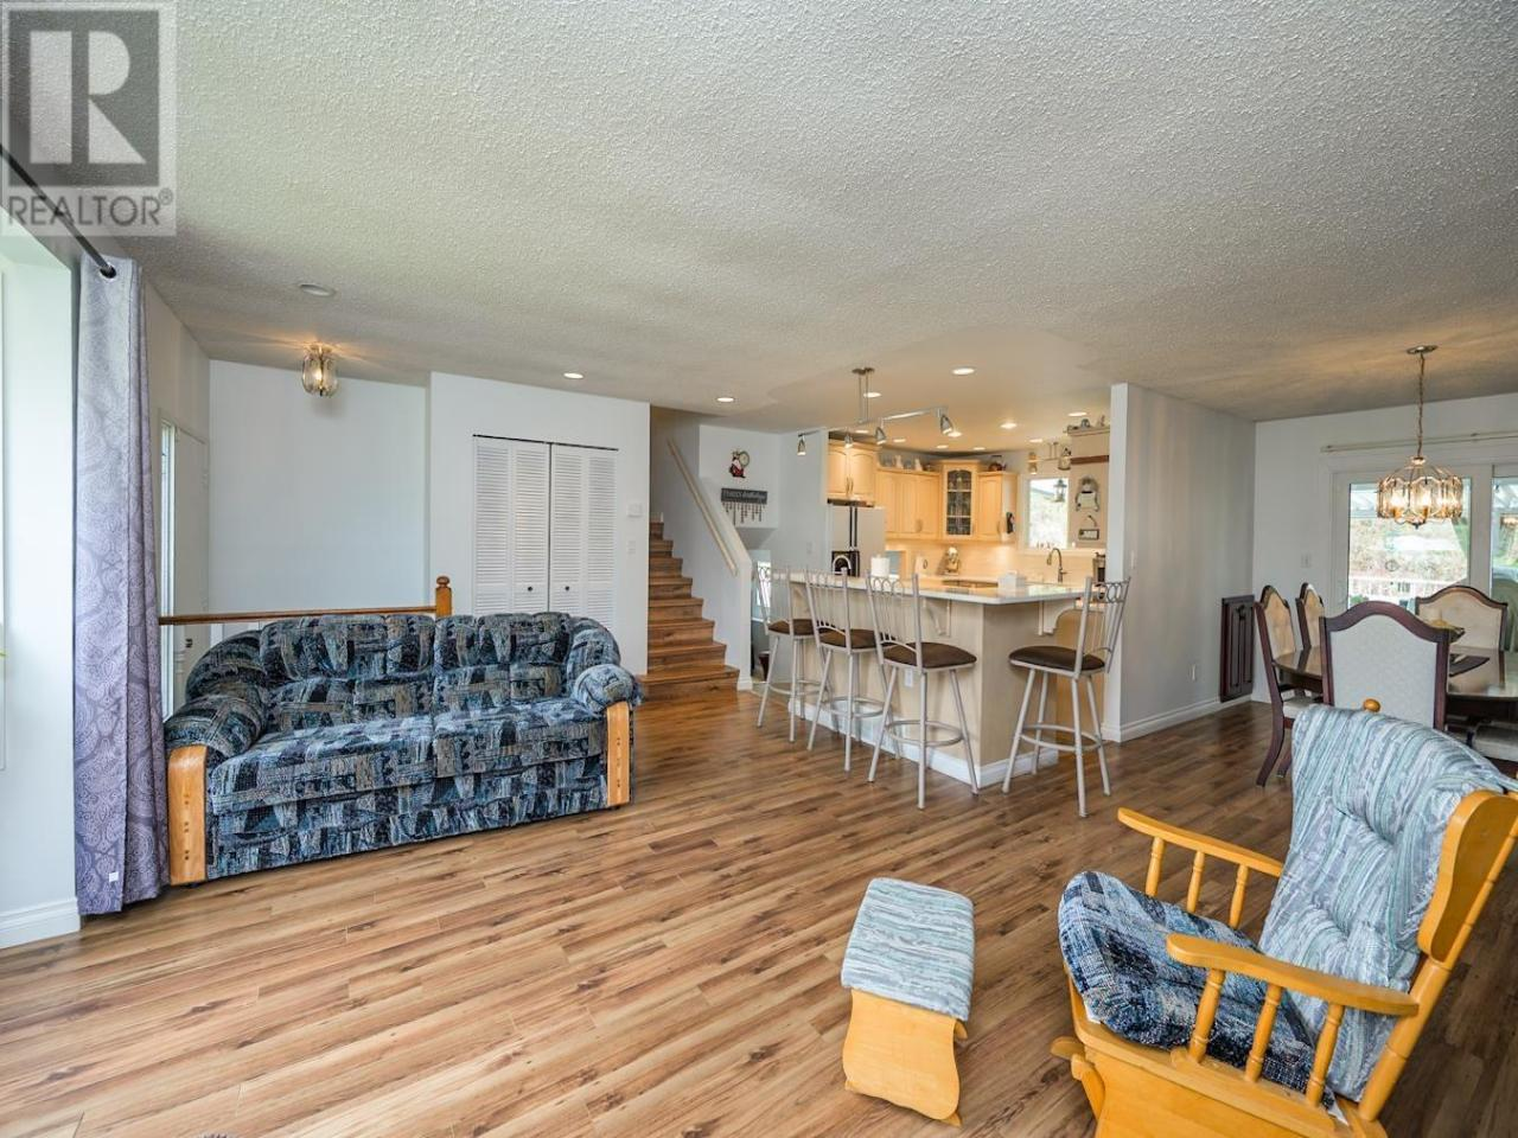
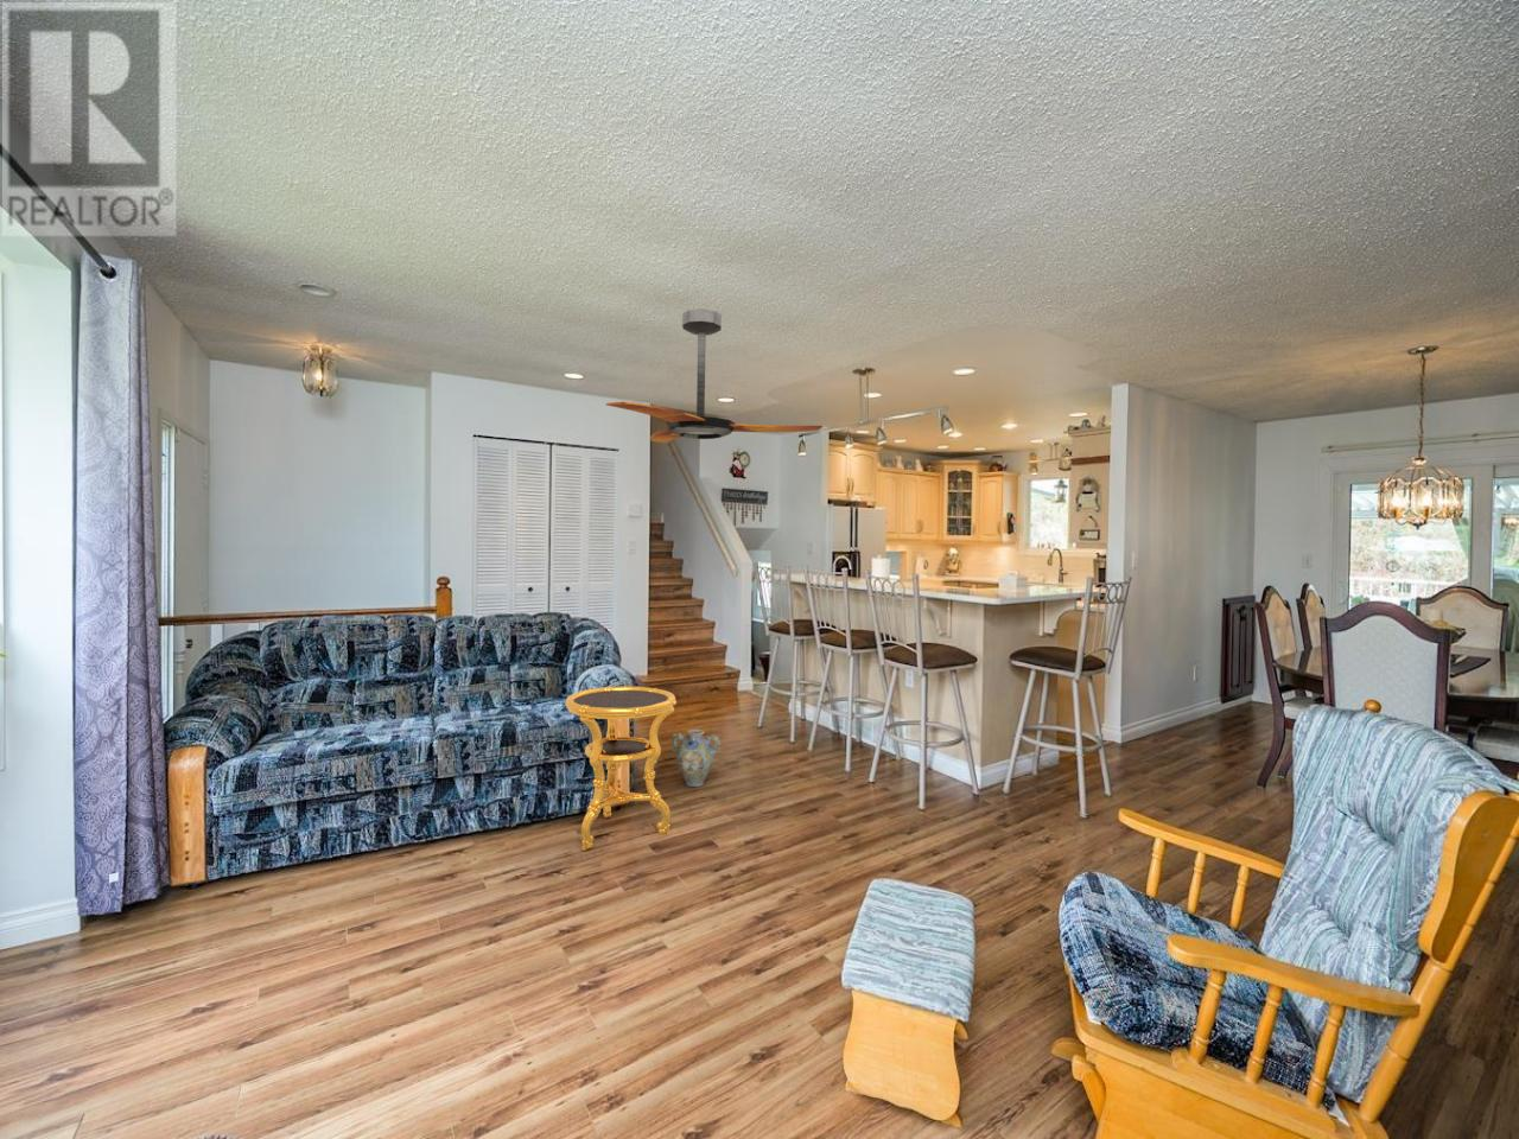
+ ceiling fan (703, 377)
+ ceramic jug (694, 757)
+ side table (620, 761)
